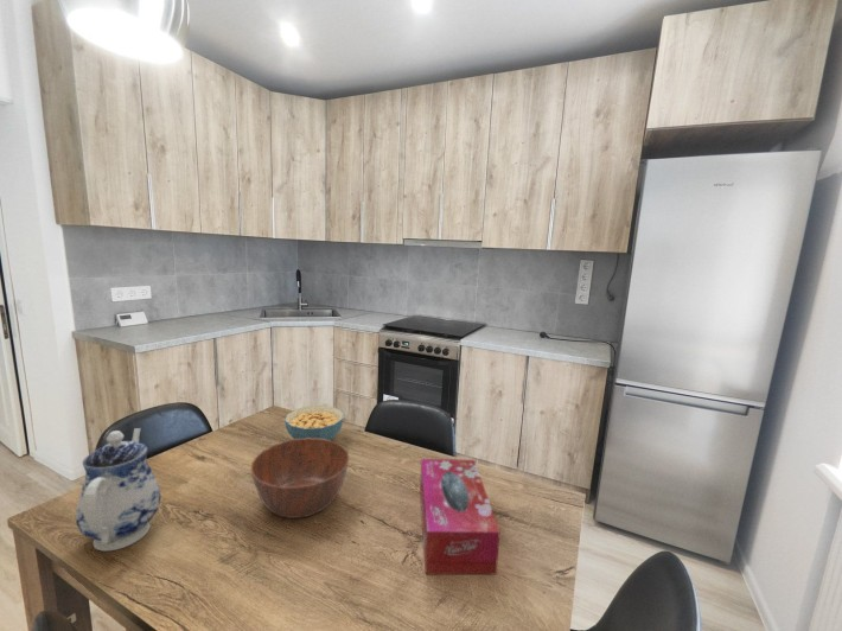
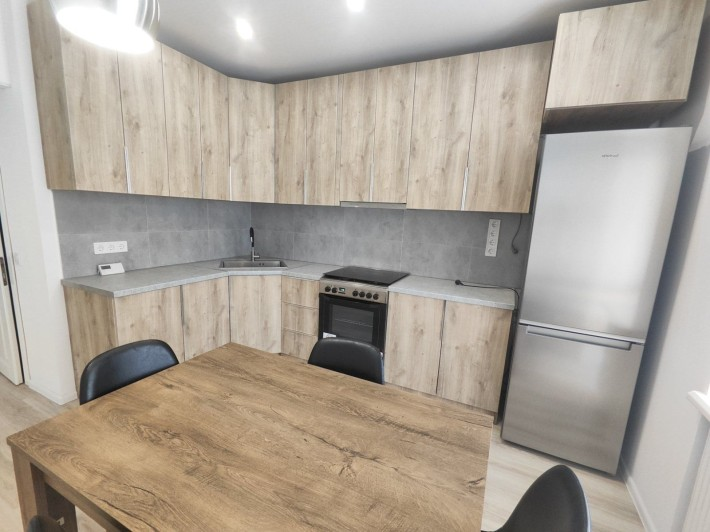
- teapot (119, 484)
- tissue box (453, 508)
- bowl (301, 479)
- cereal bowl (314, 429)
